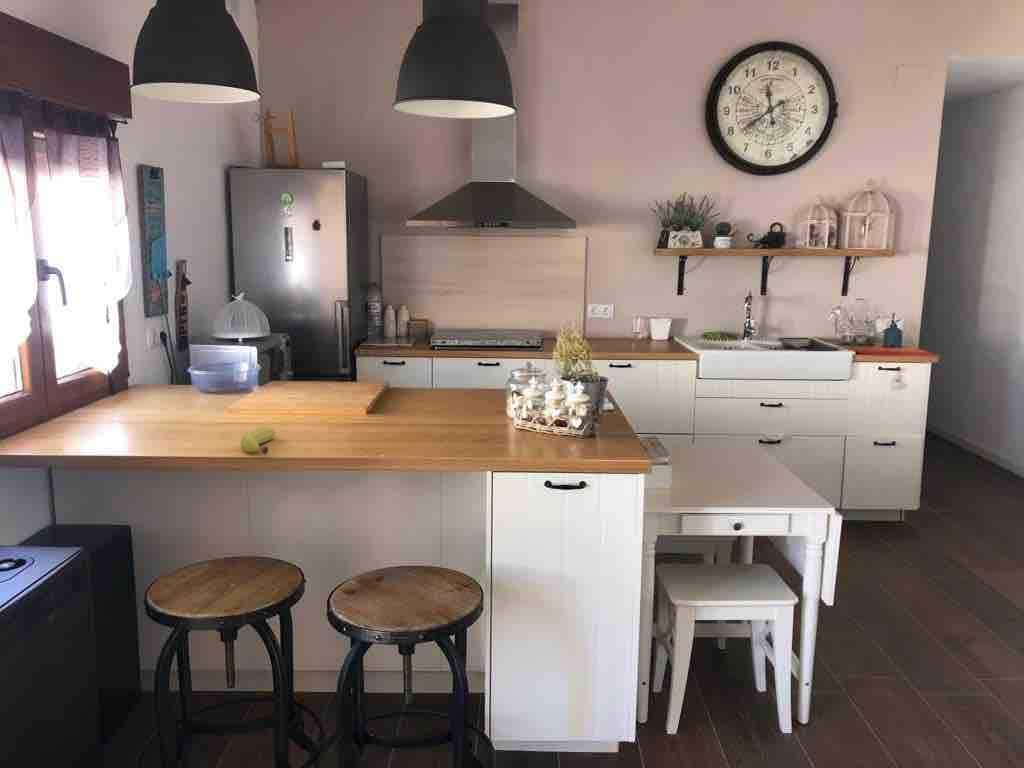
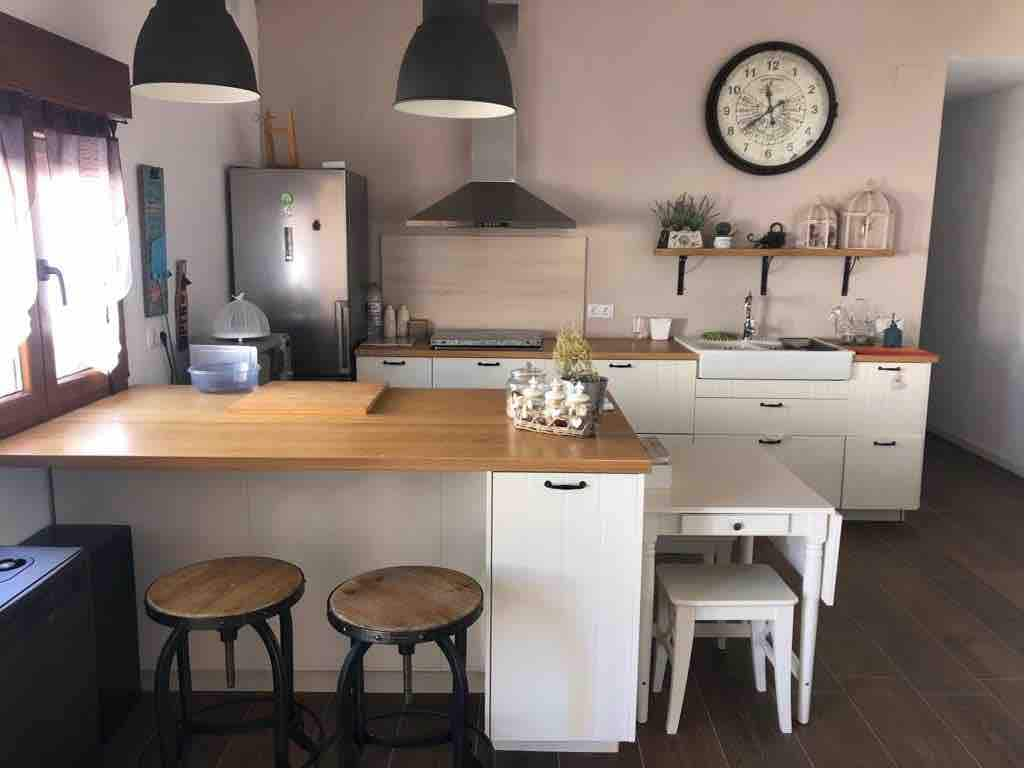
- fruit (263, 439)
